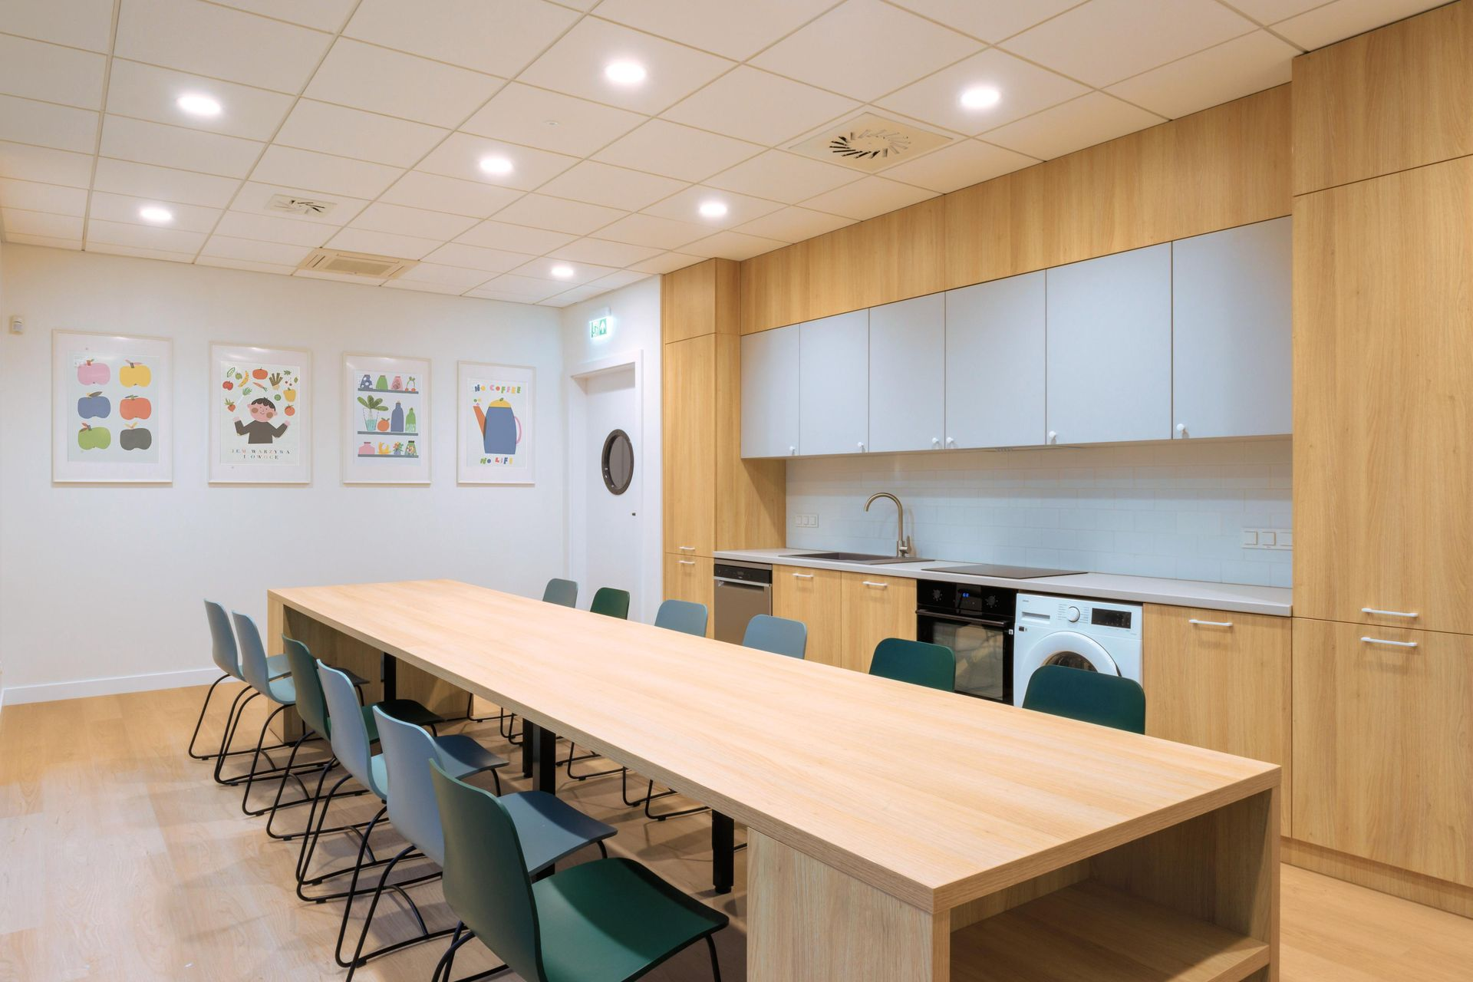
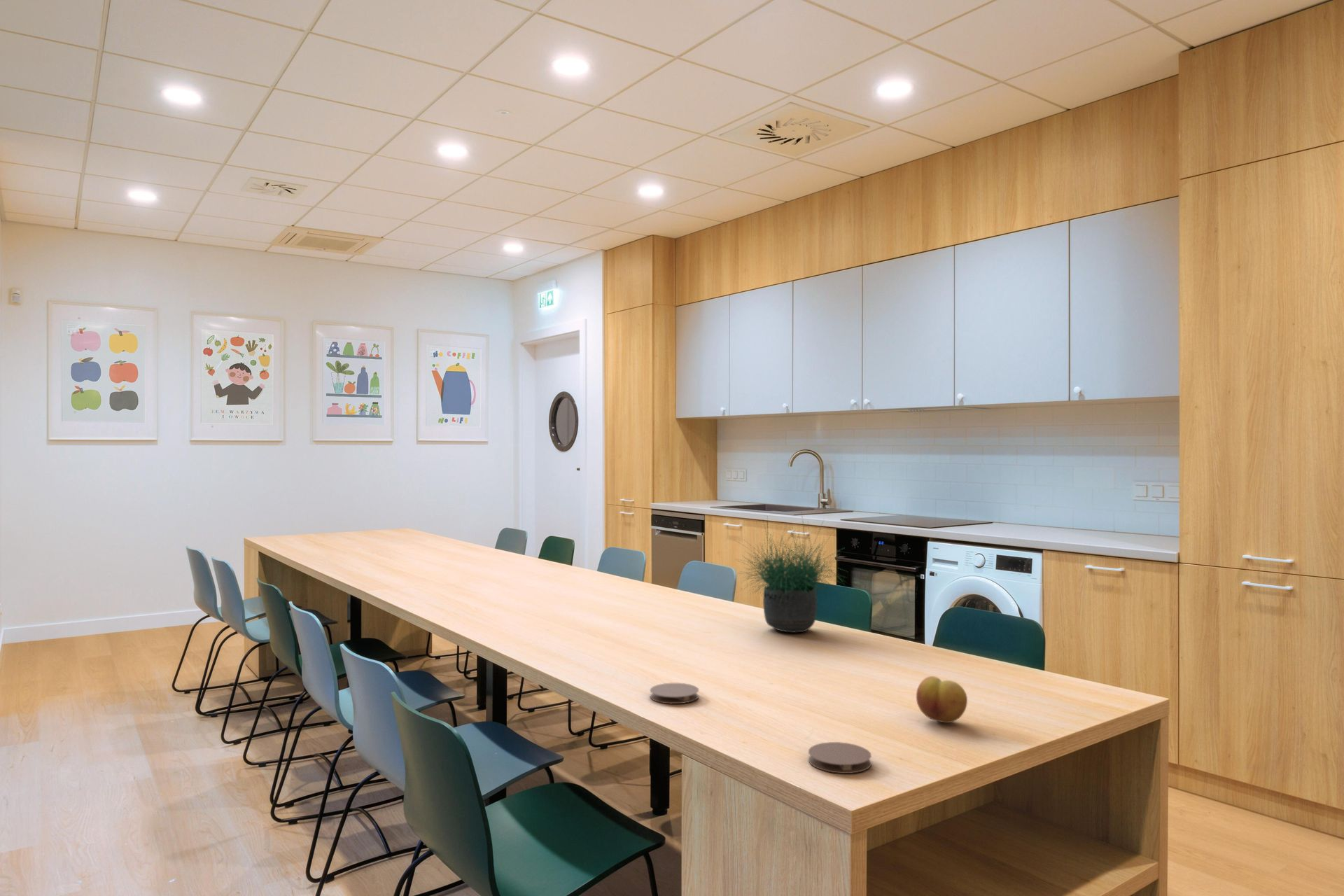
+ coaster (839, 757)
+ coaster (674, 693)
+ fruit (941, 699)
+ potted plant (790, 568)
